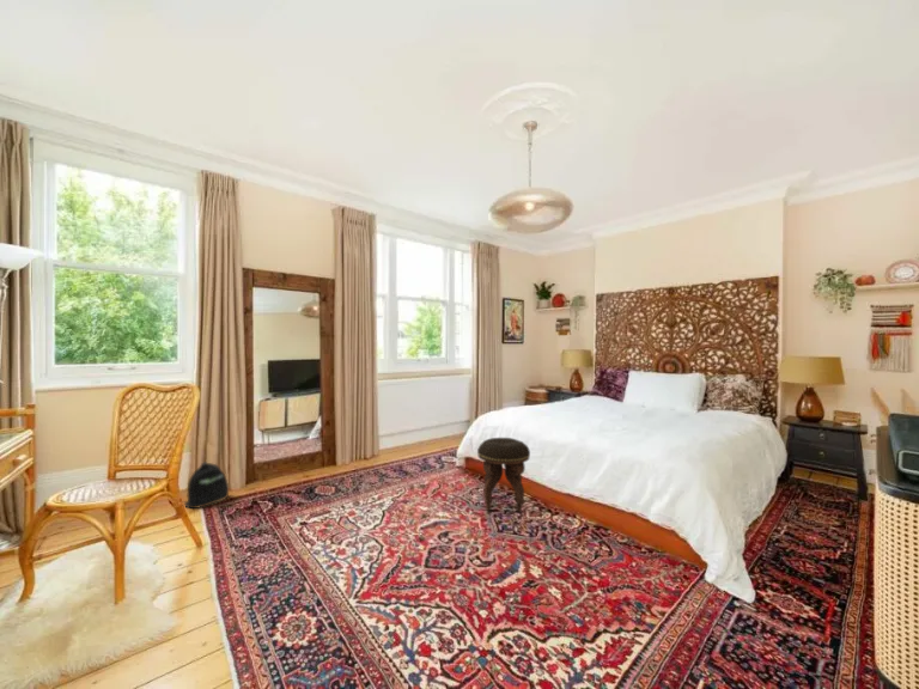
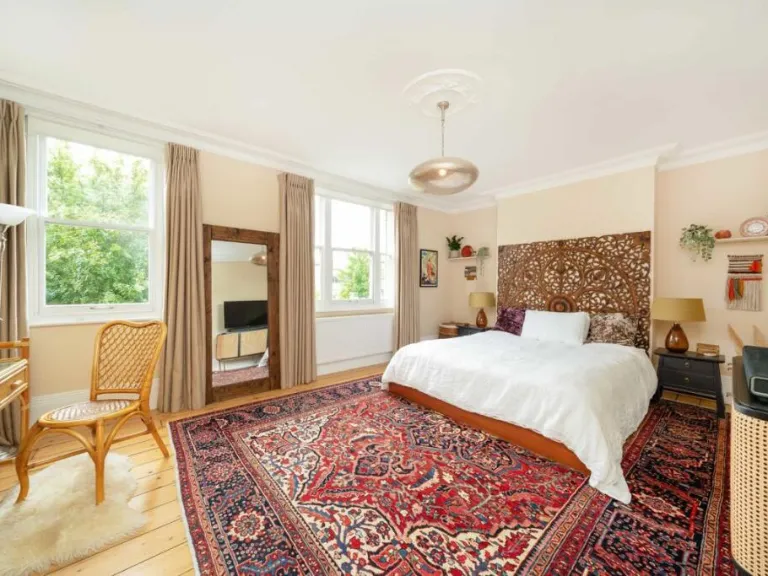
- footstool (501, 472)
- backpack (205, 481)
